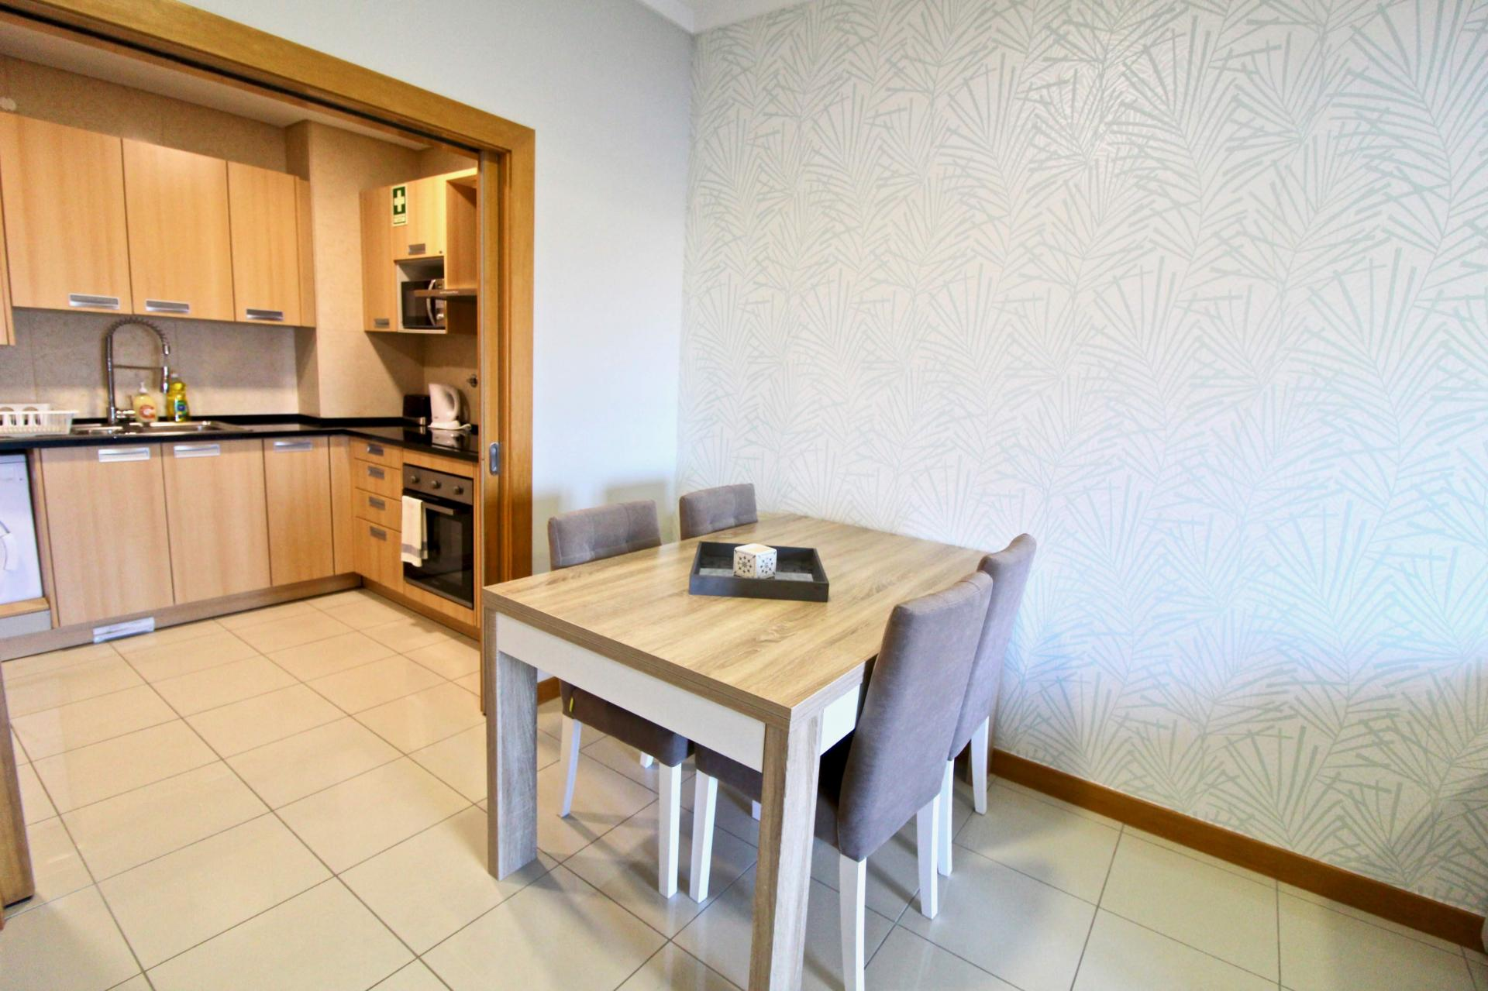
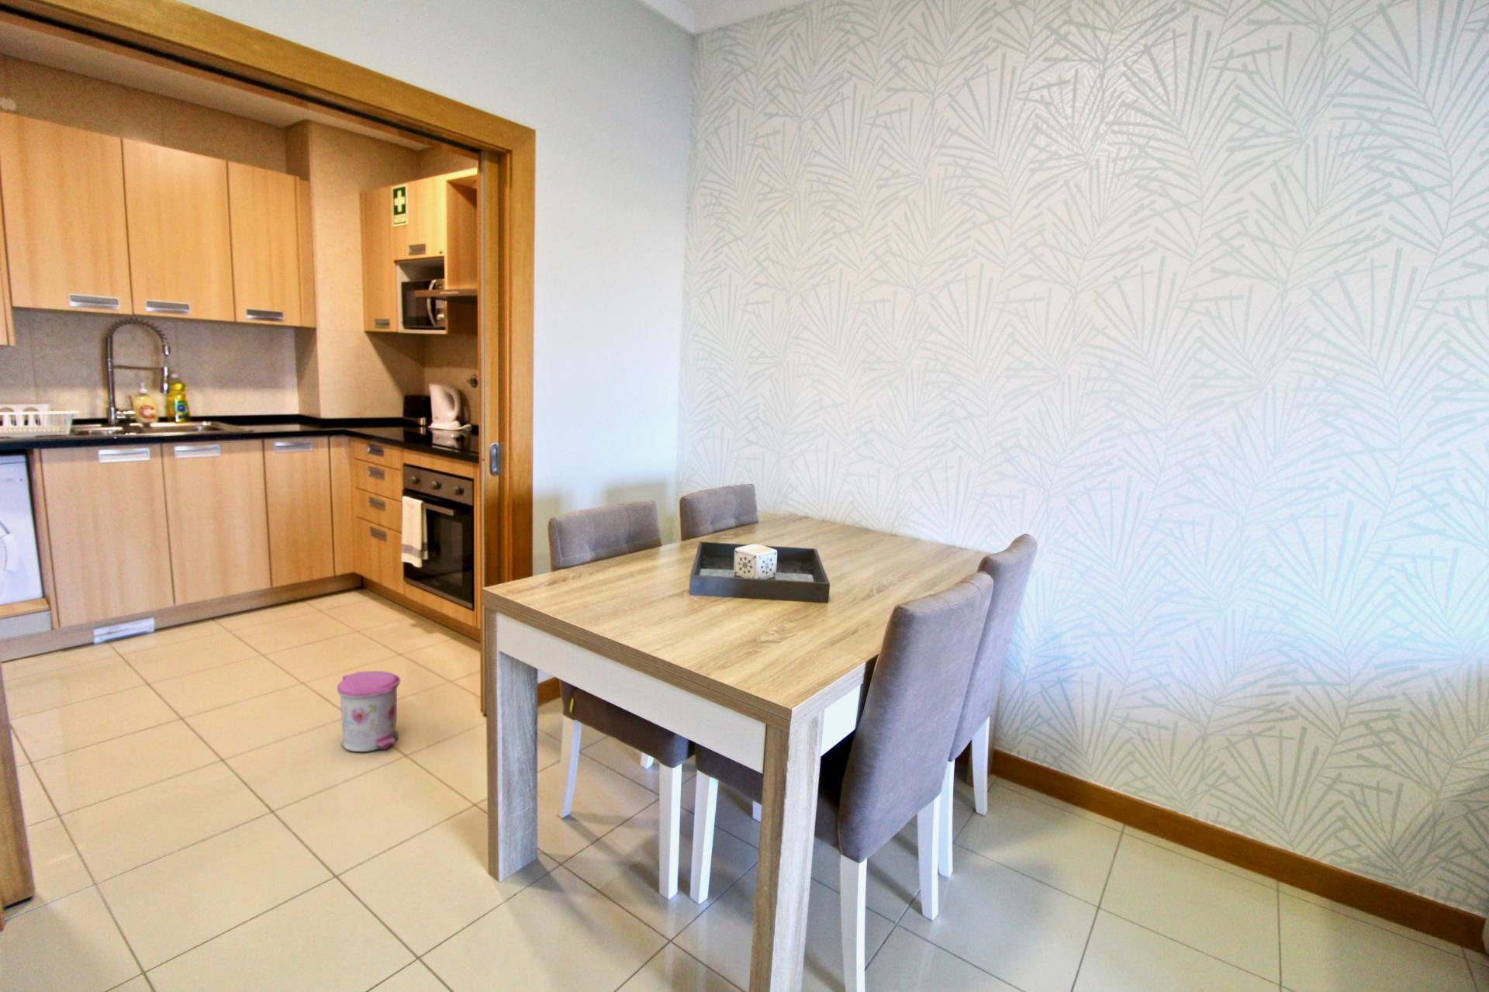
+ trash can (369, 709)
